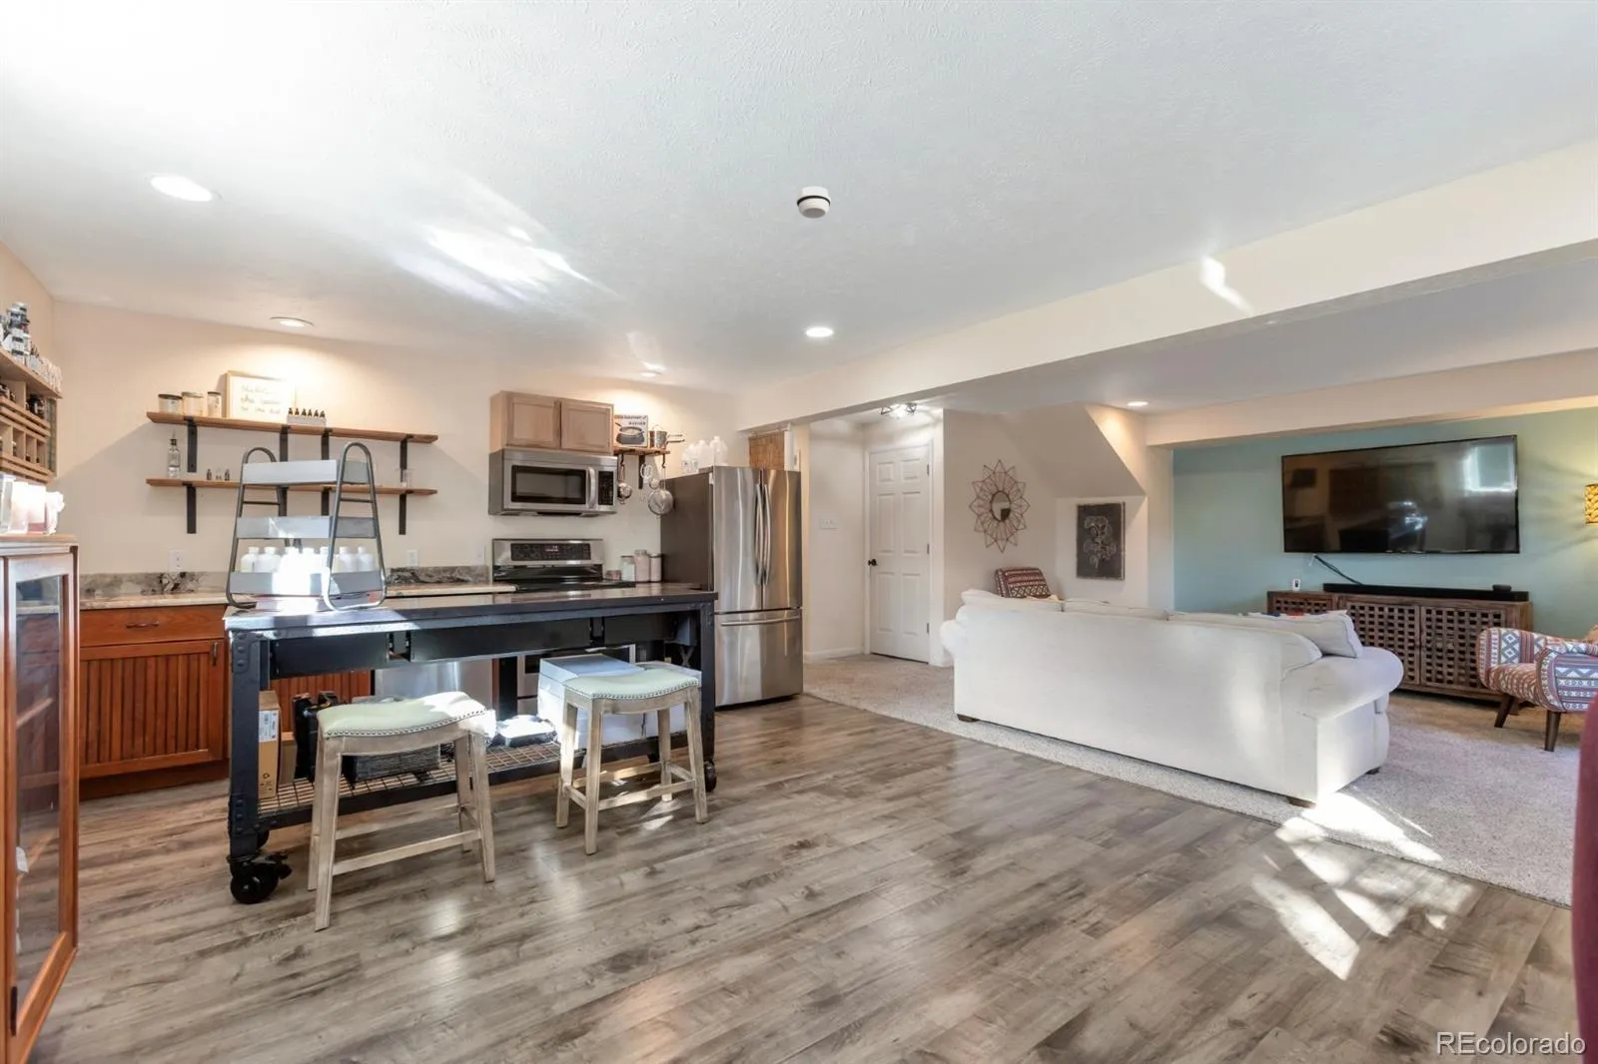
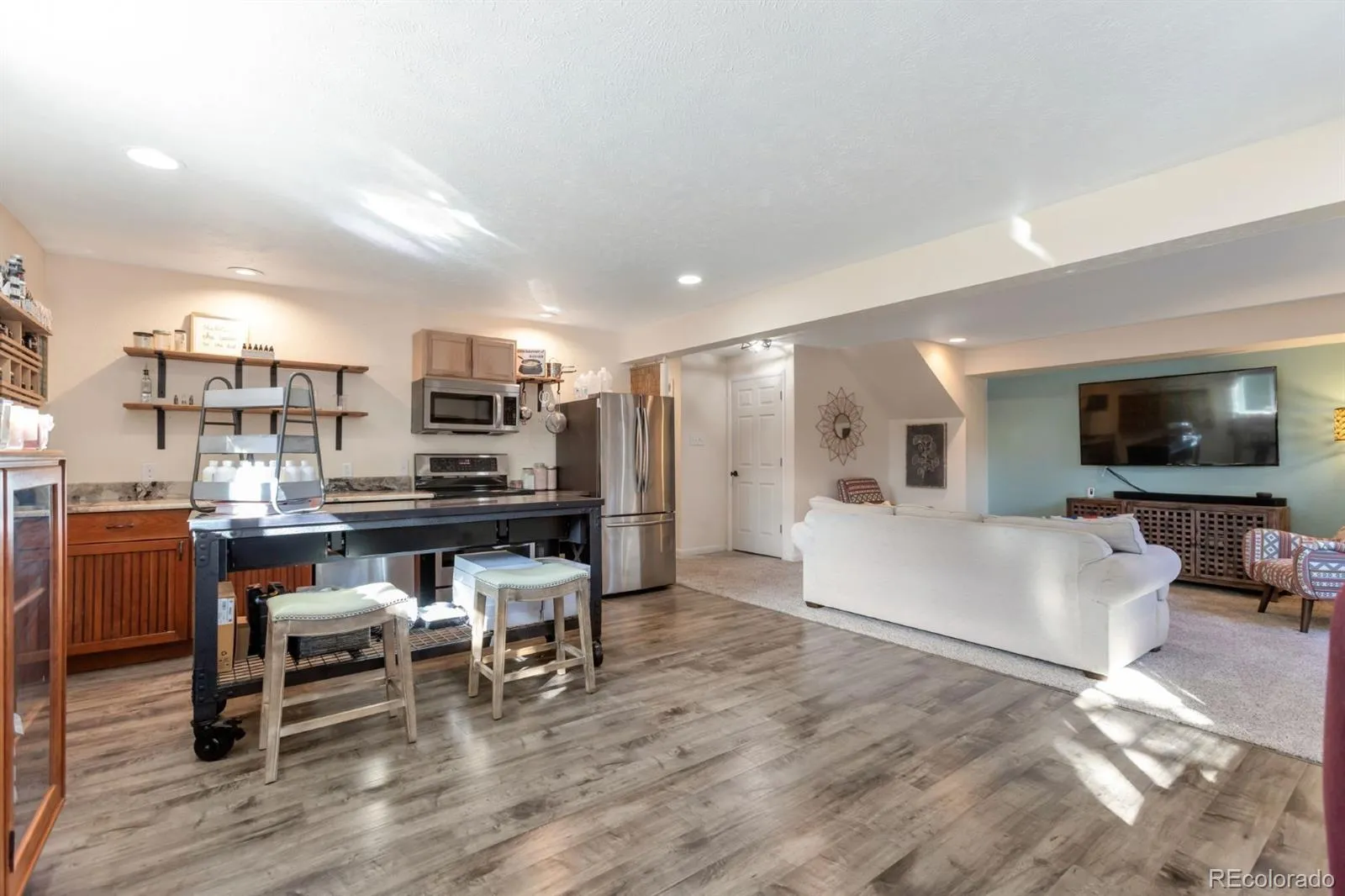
- smoke detector (813, 203)
